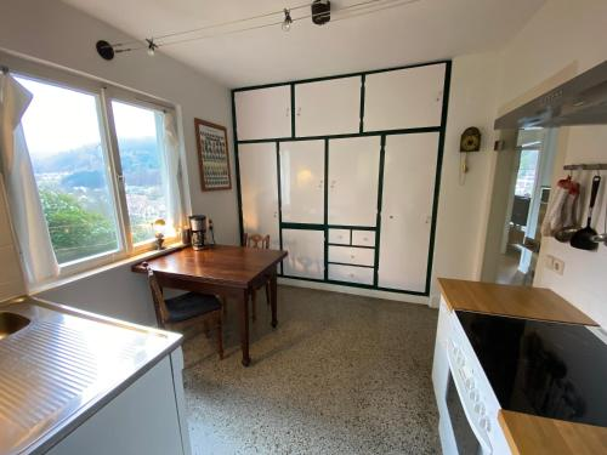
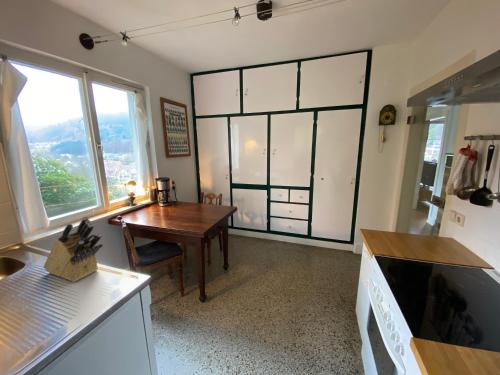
+ knife block (71, 245)
